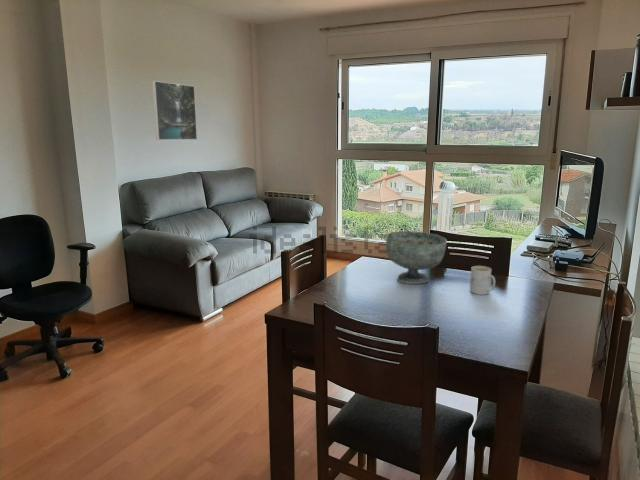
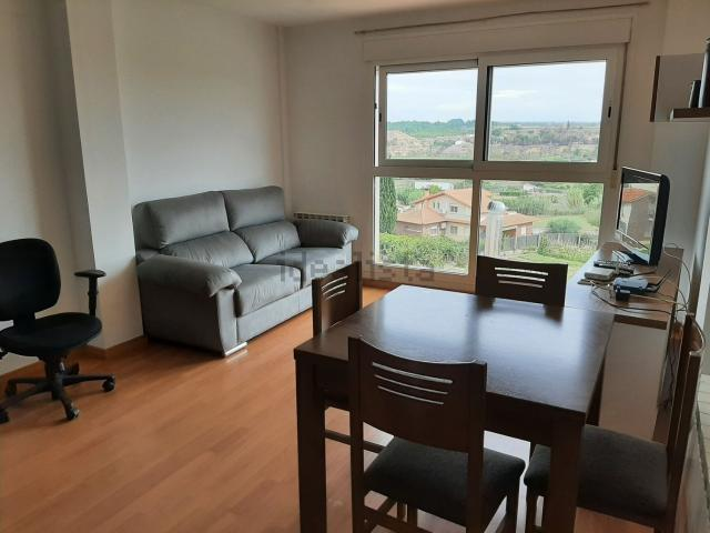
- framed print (175, 112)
- decorative bowl (414, 258)
- mug (483, 281)
